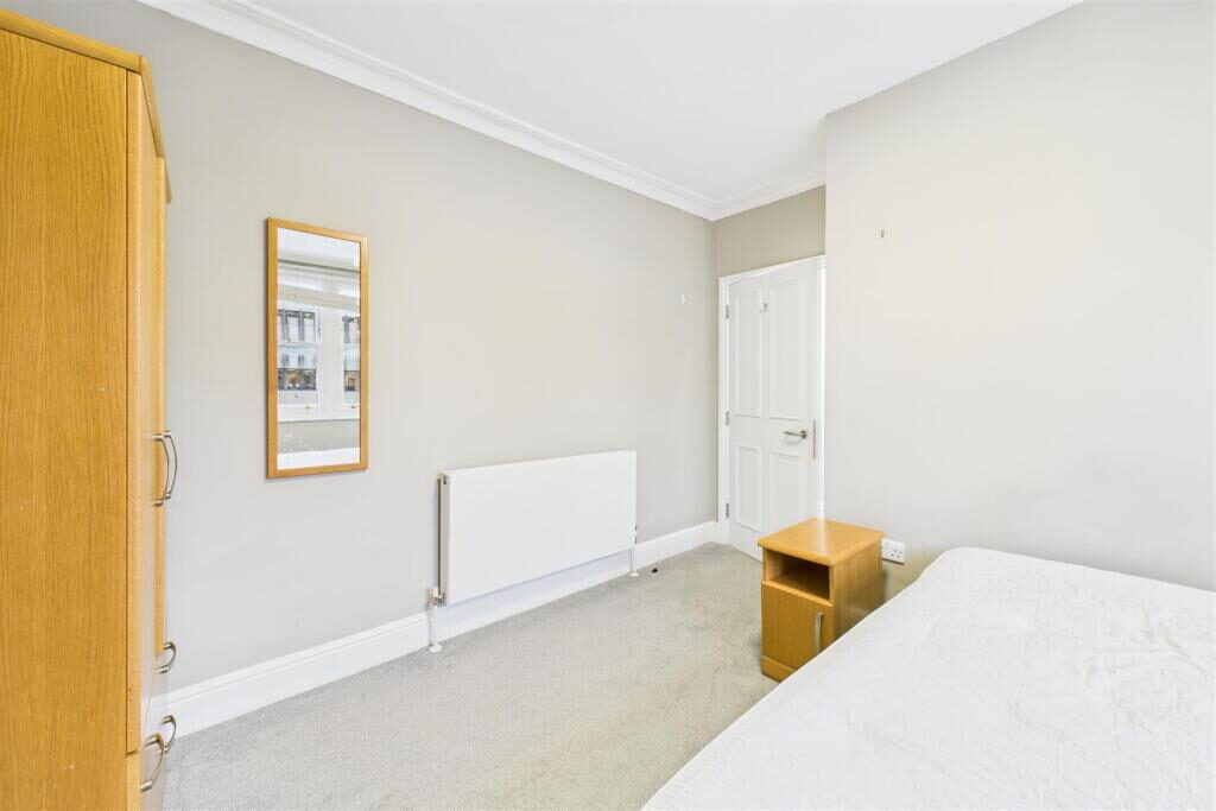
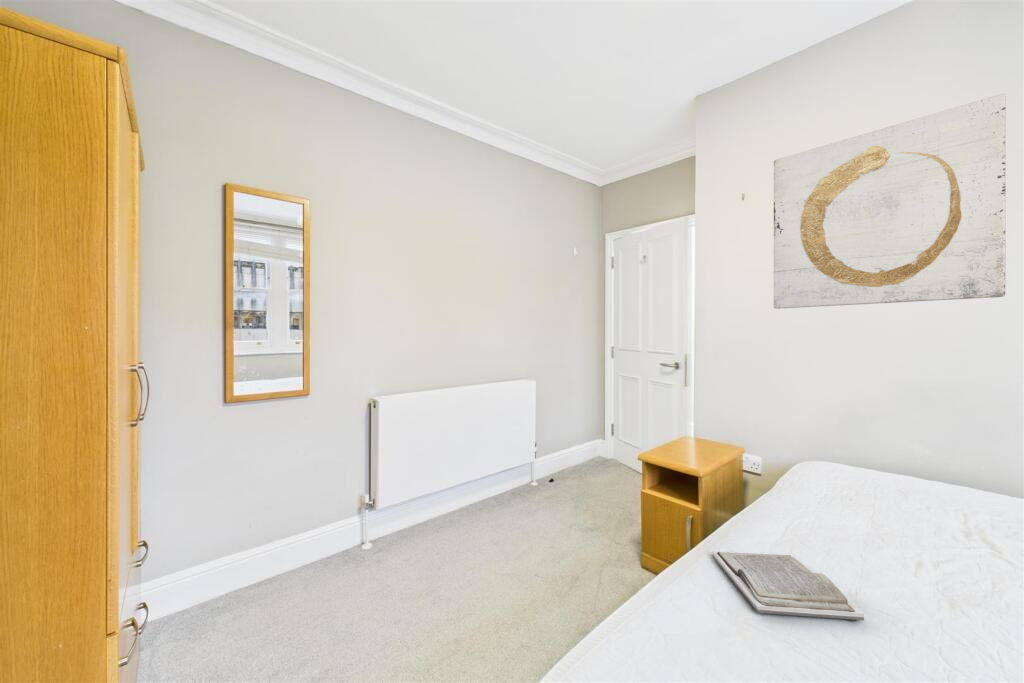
+ book (778, 577)
+ wall art (872, 218)
